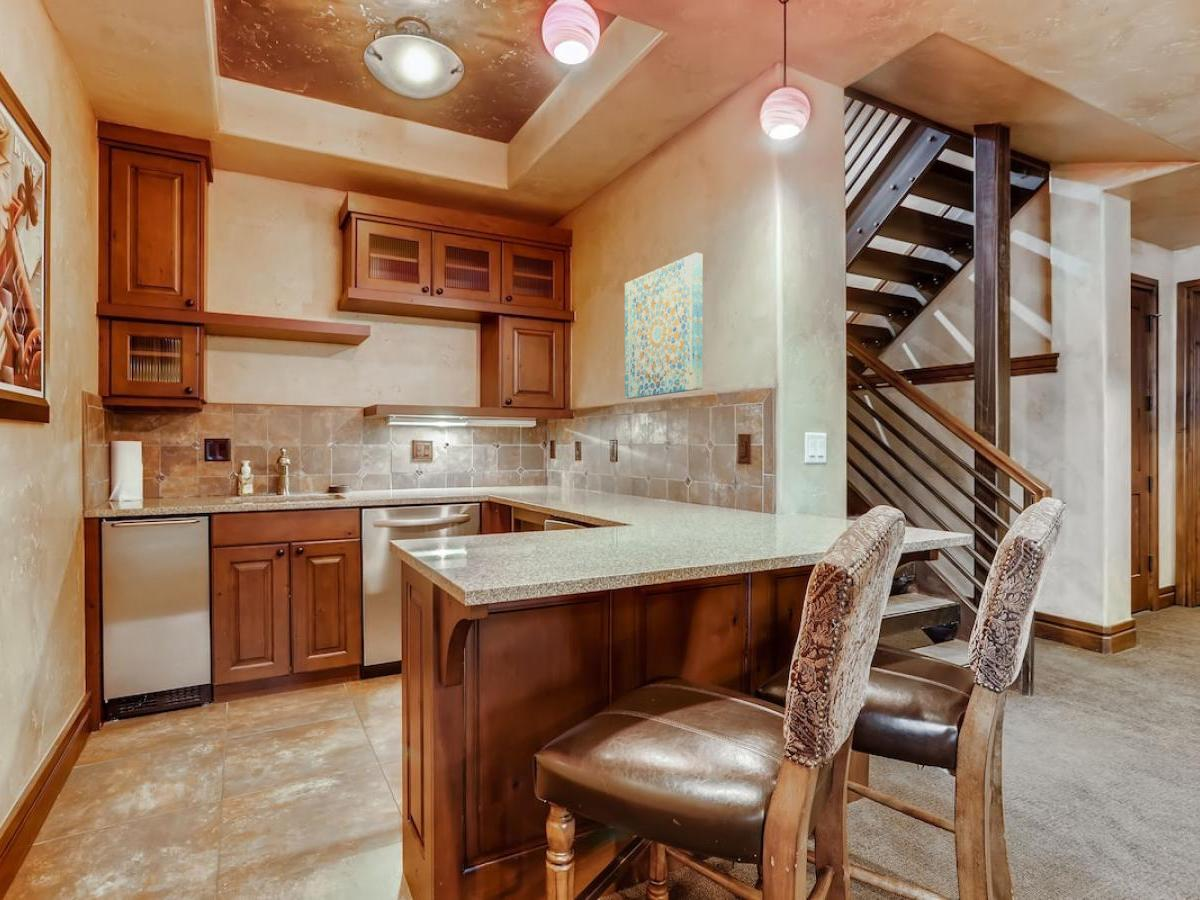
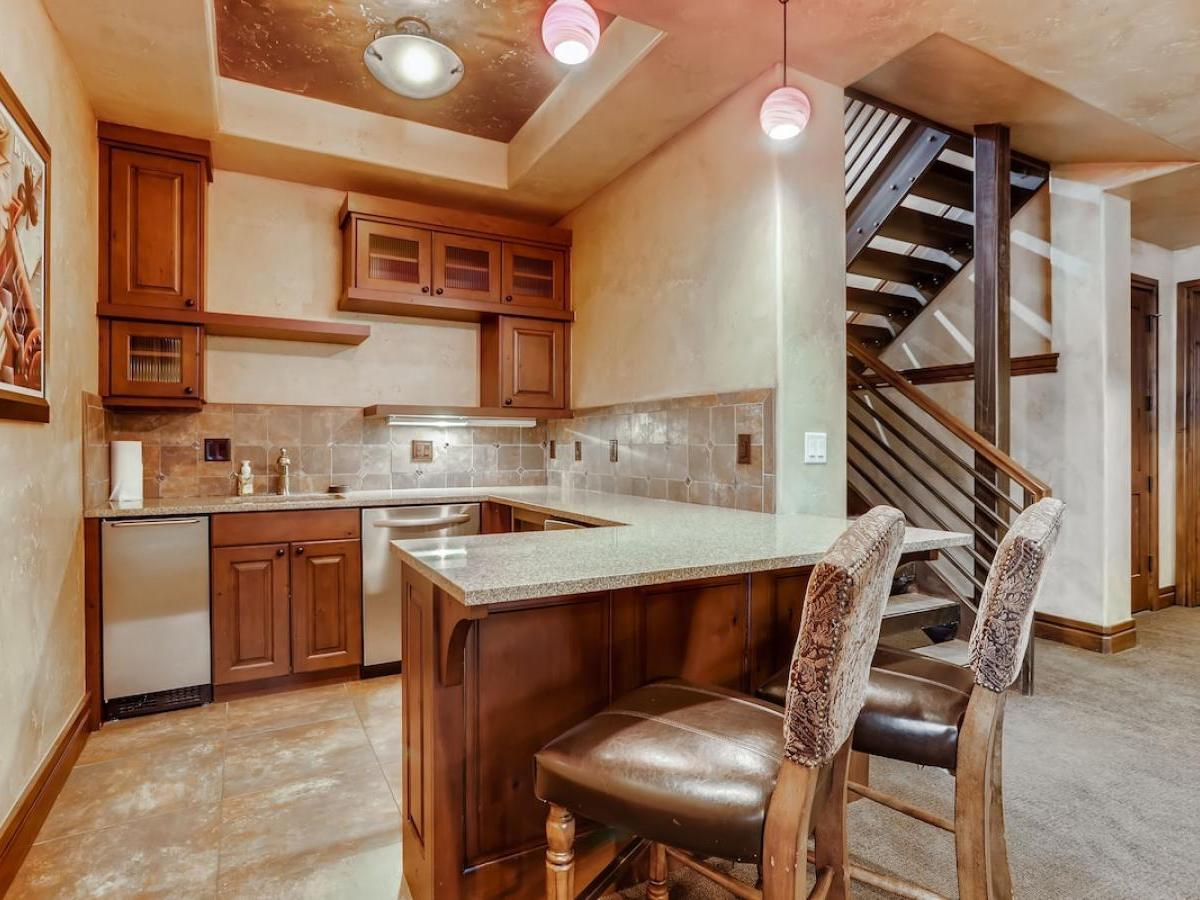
- wall art (660, 332)
